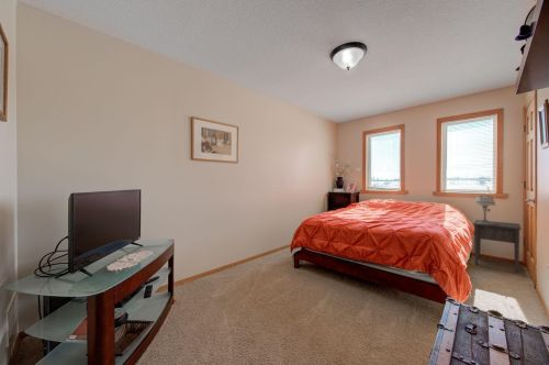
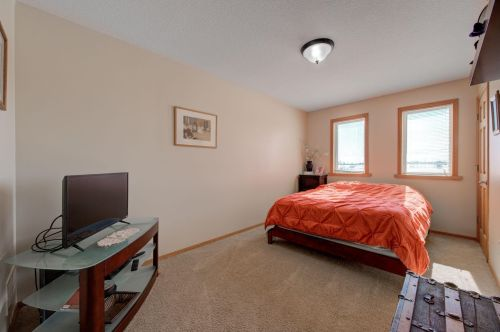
- nightstand (495, 240)
- table lamp (484, 209)
